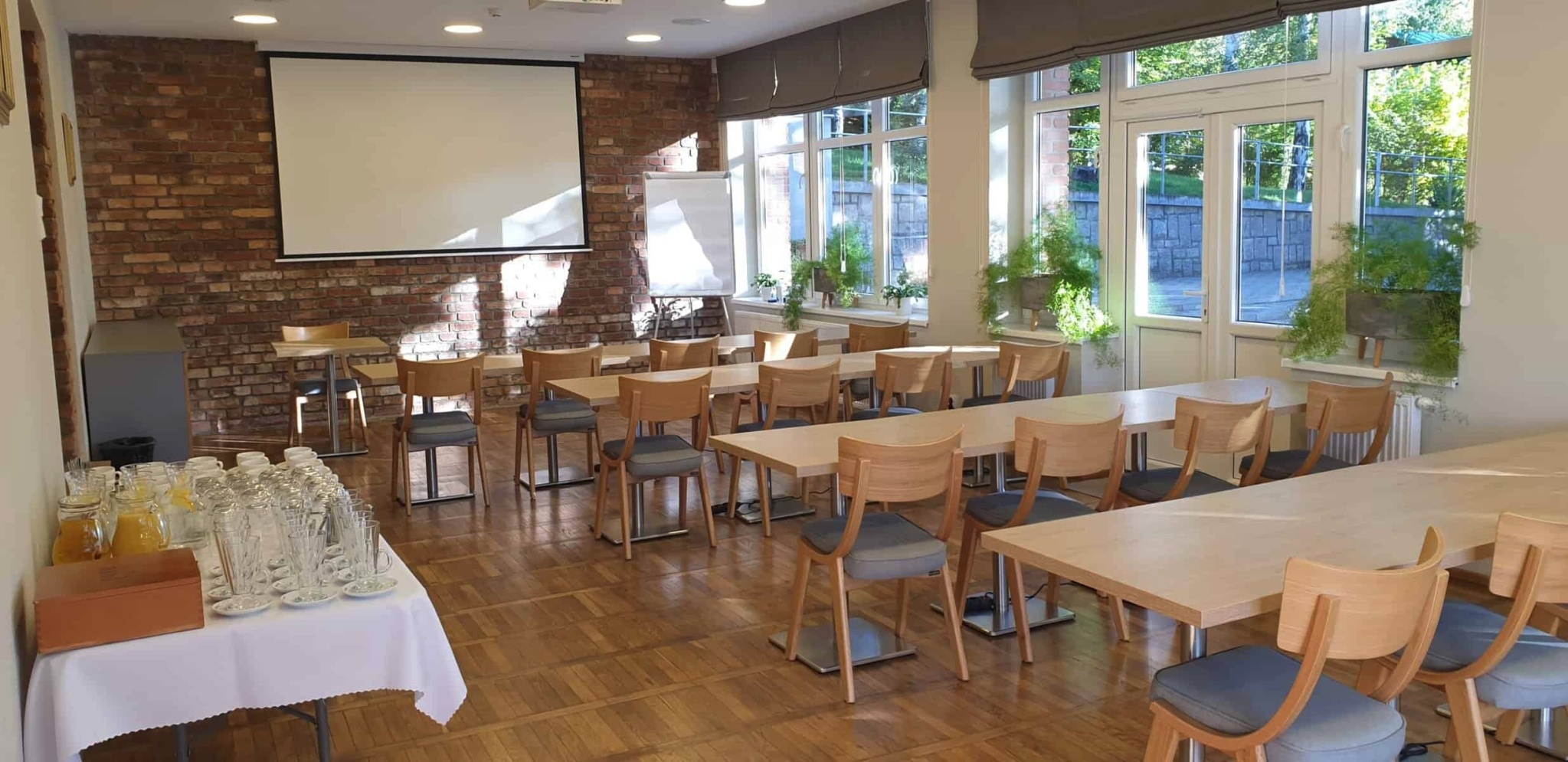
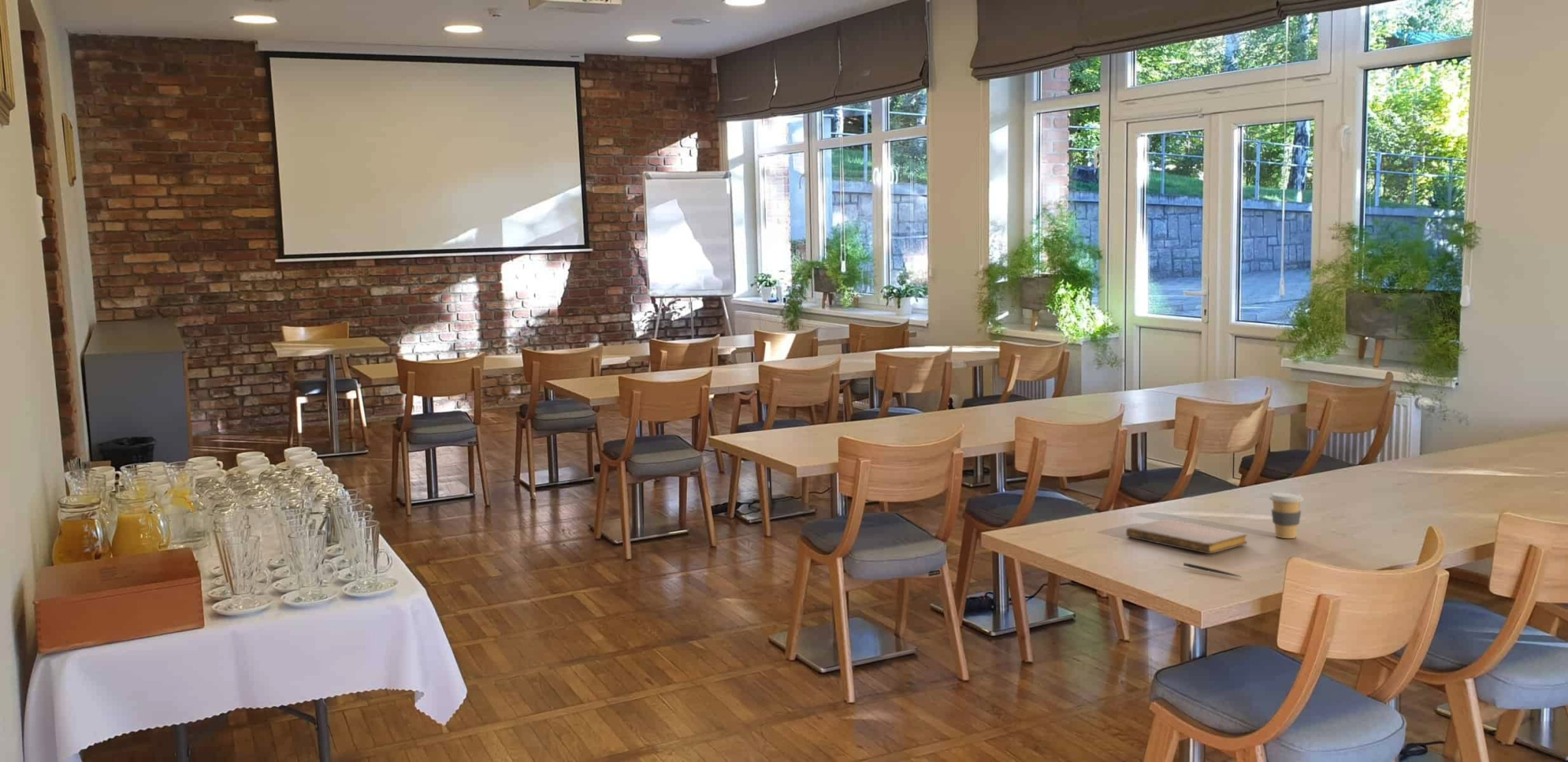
+ notebook (1186, 535)
+ pen (1212, 570)
+ coffee cup (1285, 515)
